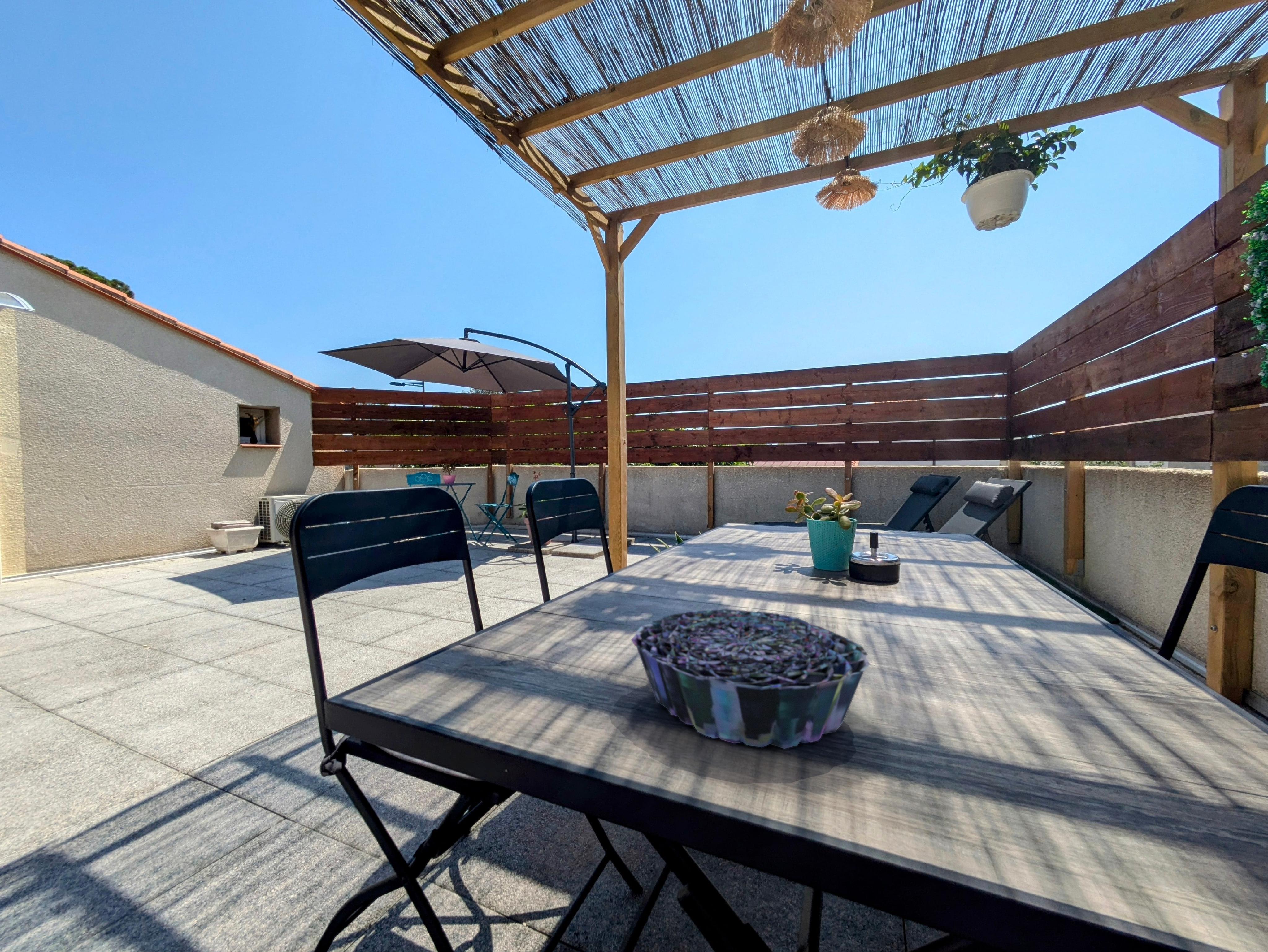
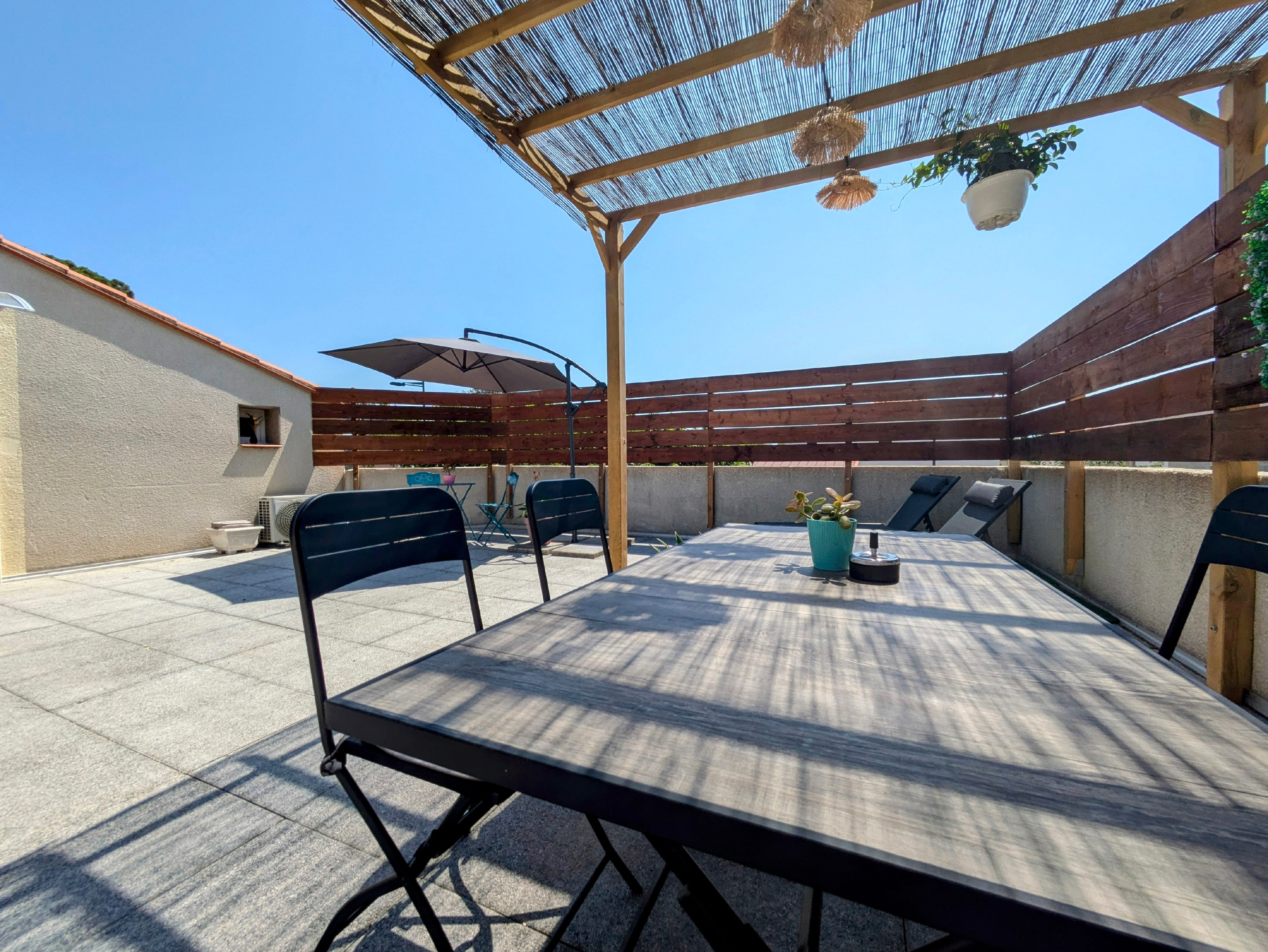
- decorative bowl (746, 671)
